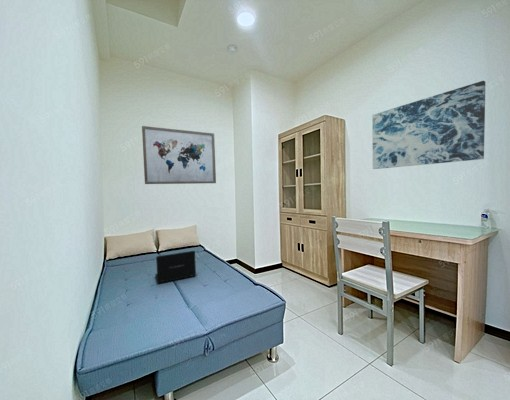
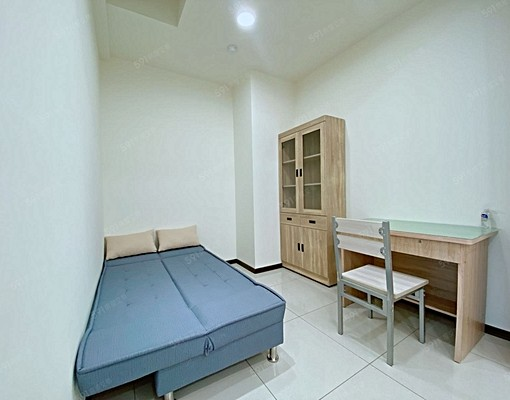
- wall art (418, 133)
- wall art (181, 157)
- laptop (174, 263)
